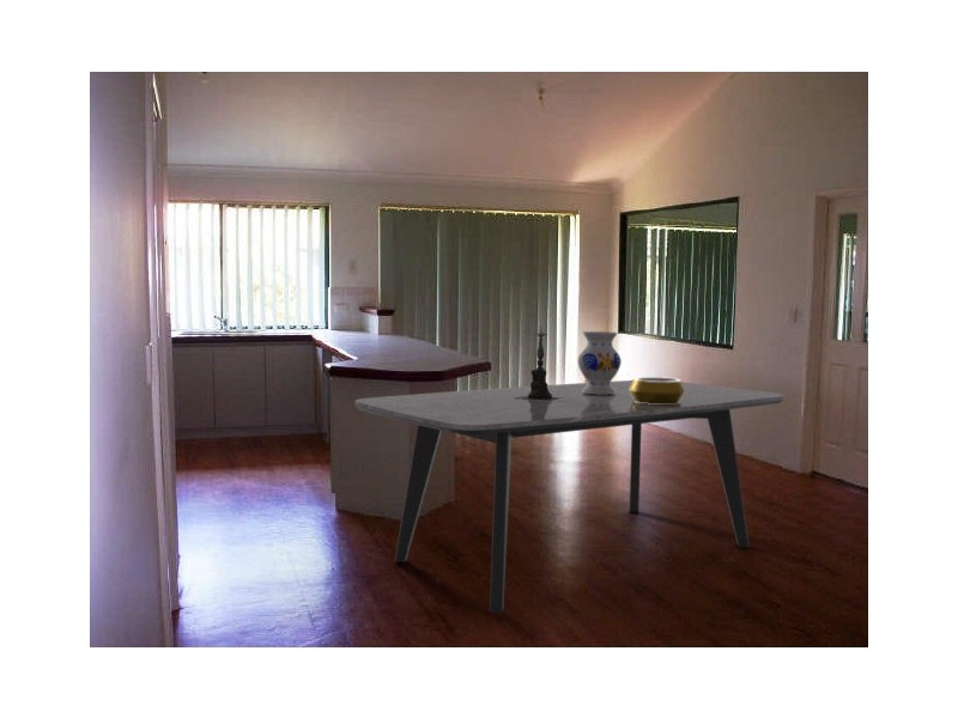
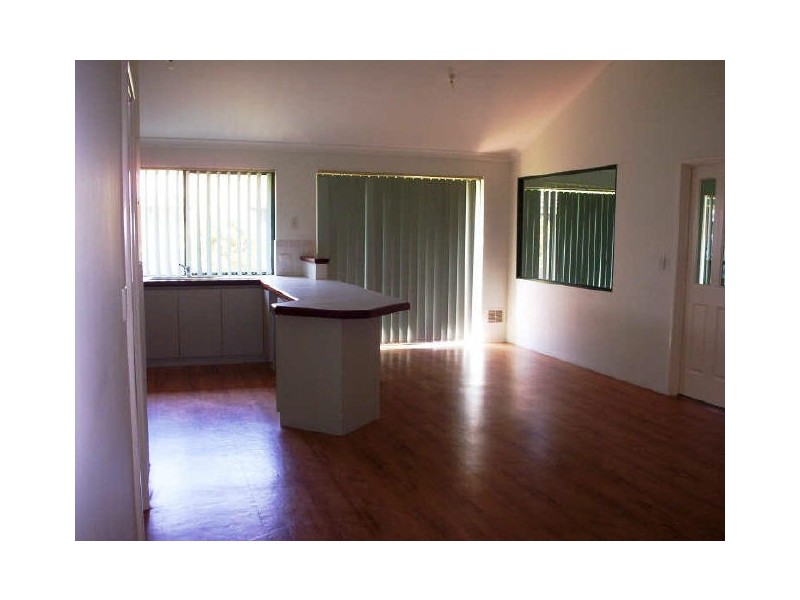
- dining table (570, 431)
- decorative bowl (656, 389)
- candle holder (539, 359)
- vase (599, 363)
